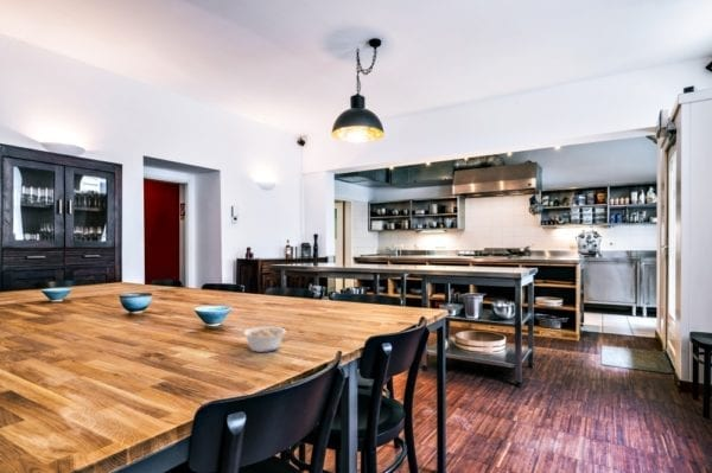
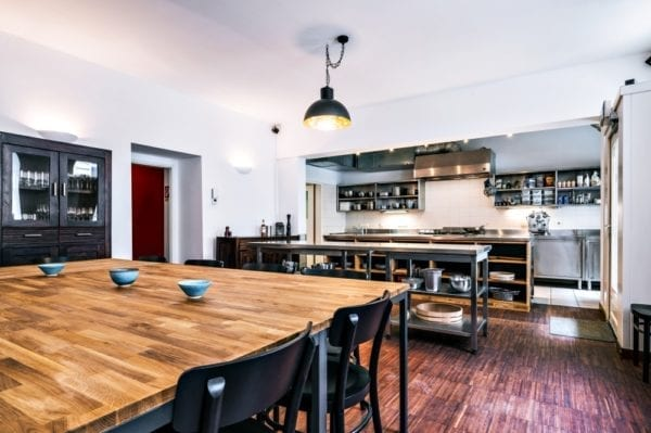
- legume (265, 338)
